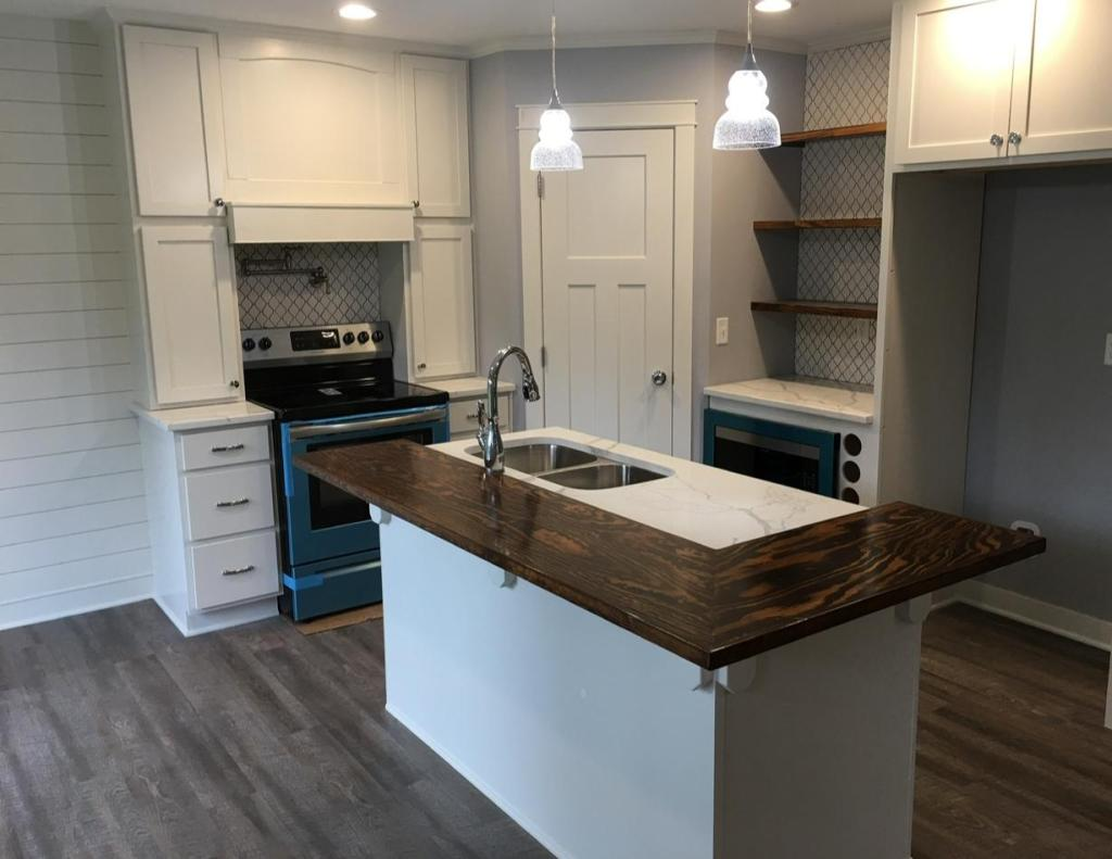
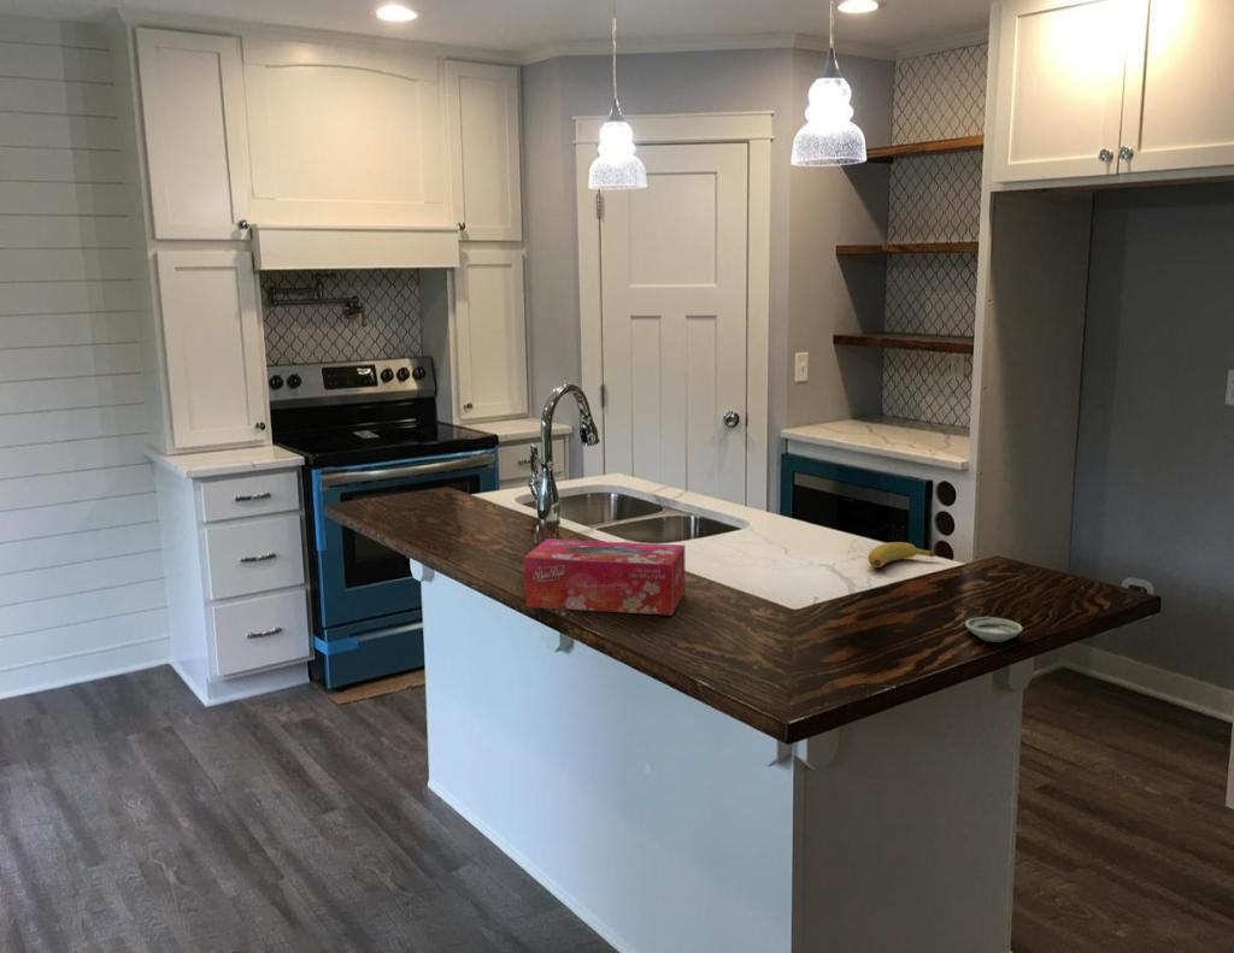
+ banana (895, 555)
+ saucer (993, 630)
+ tissue box (606, 575)
